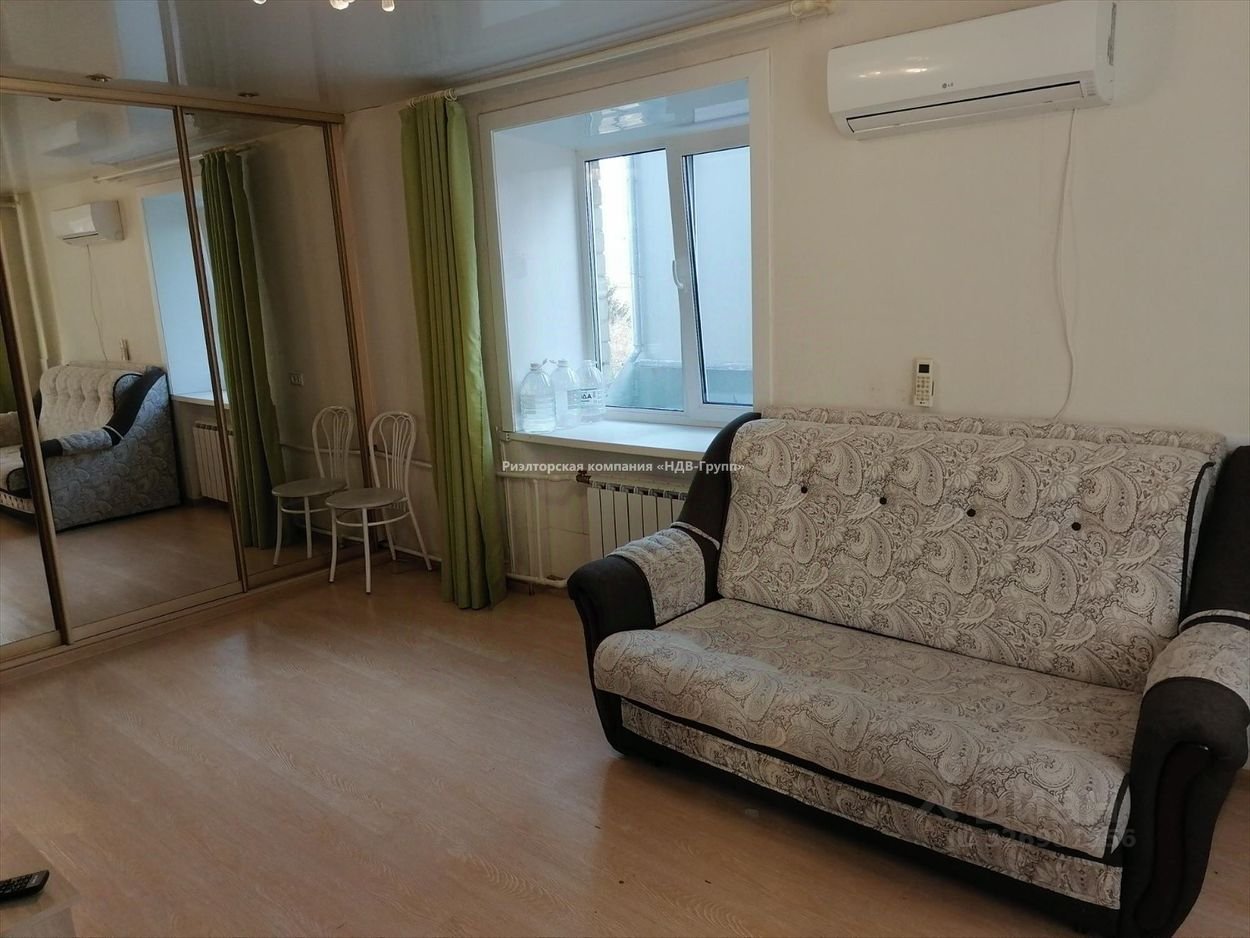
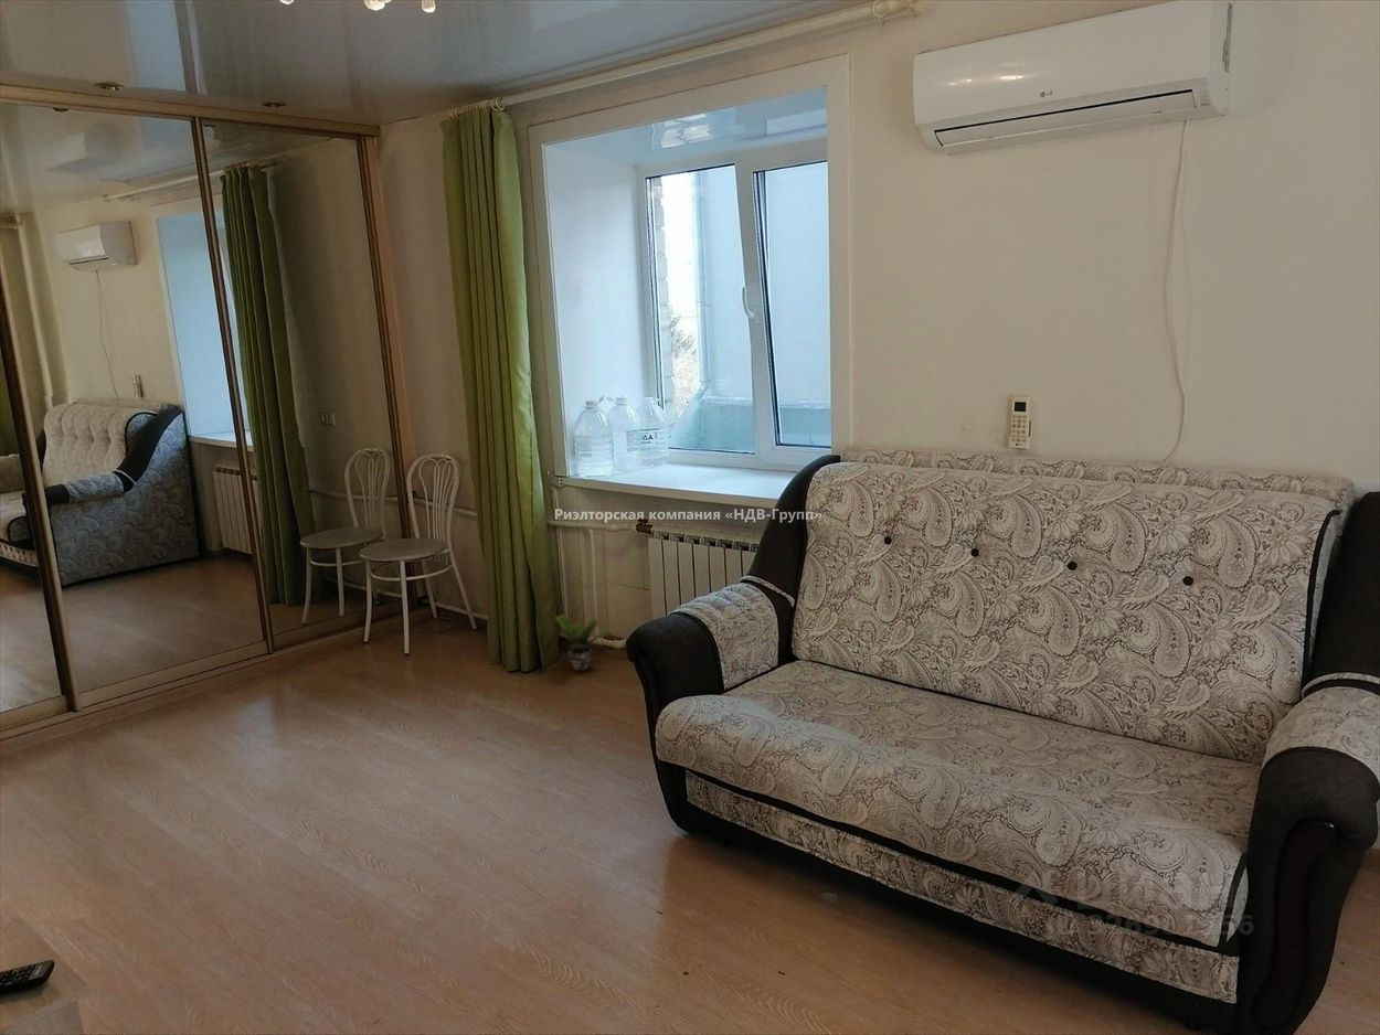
+ potted plant (577, 643)
